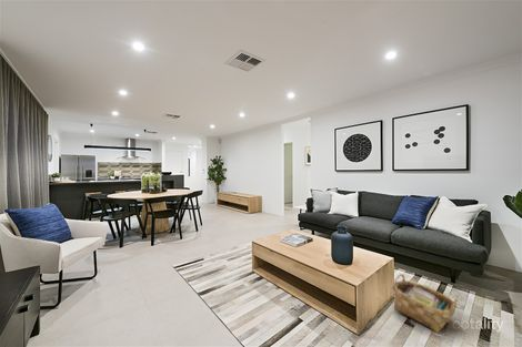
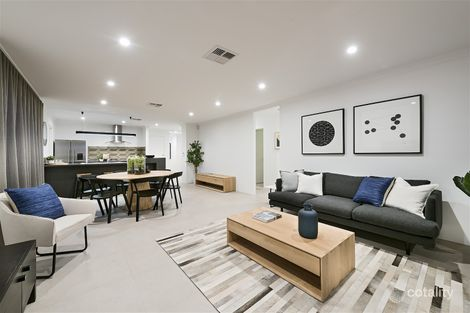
- woven basket (423, 299)
